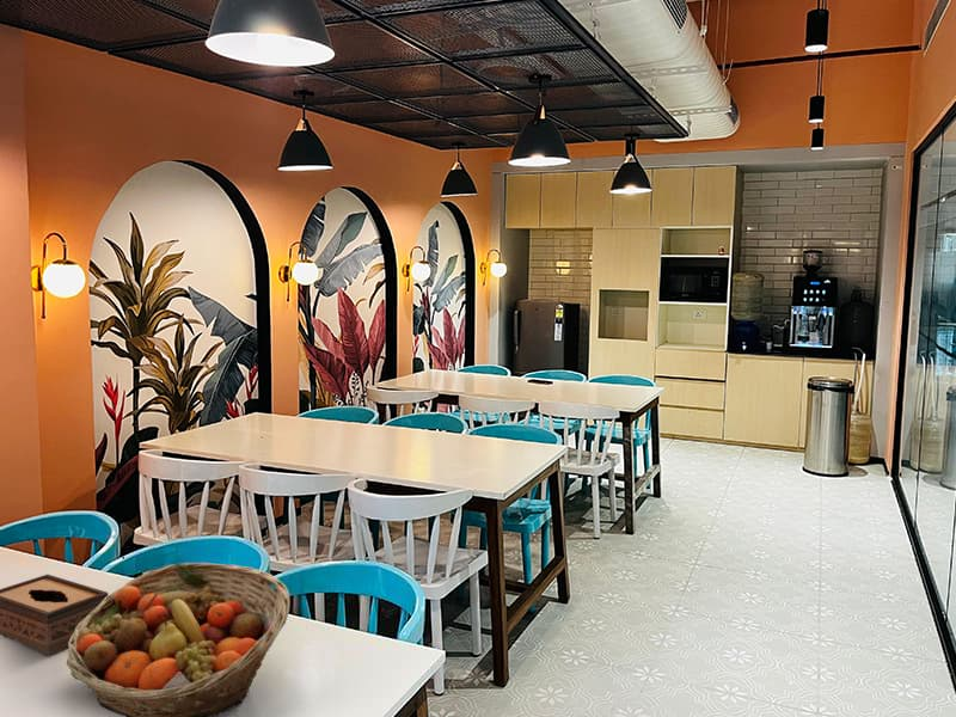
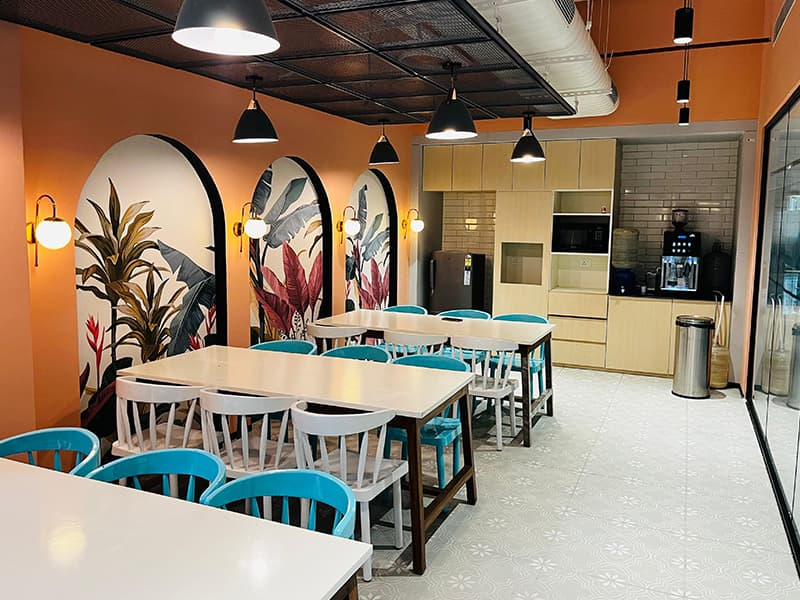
- tissue box (48, 612)
- fruit basket (182, 637)
